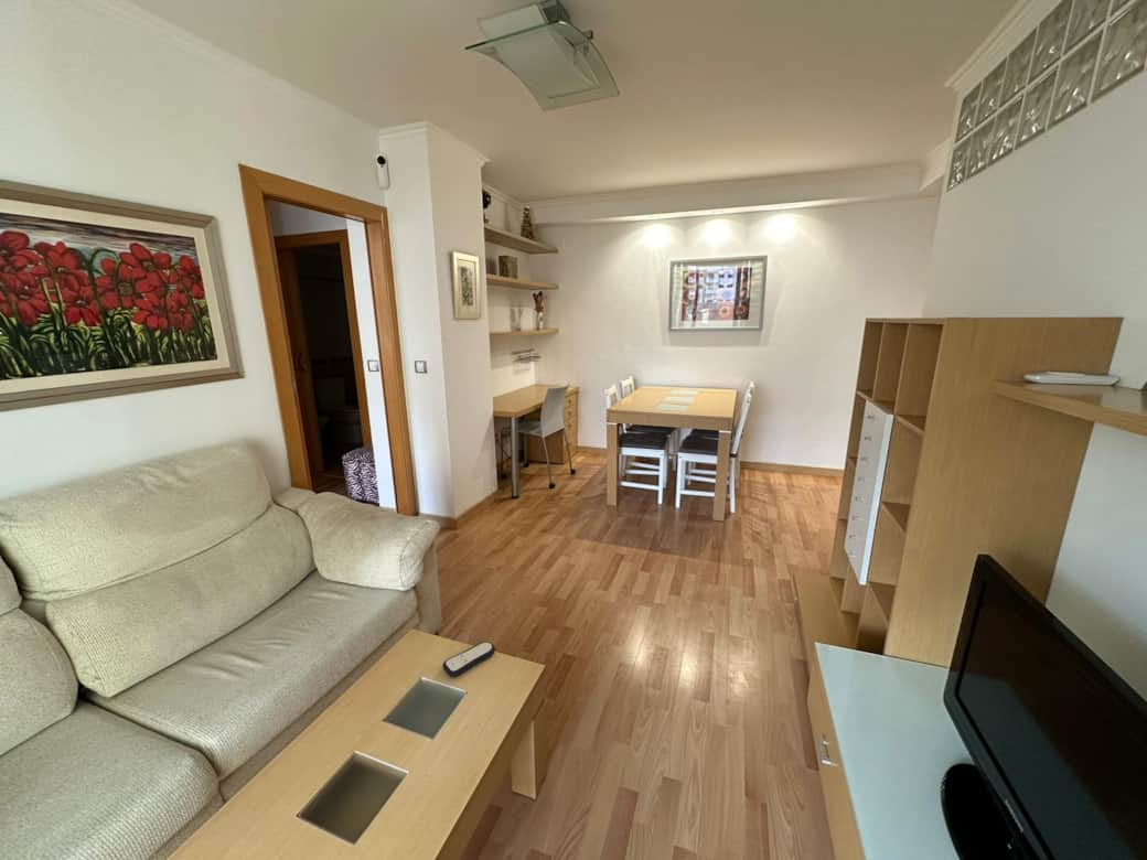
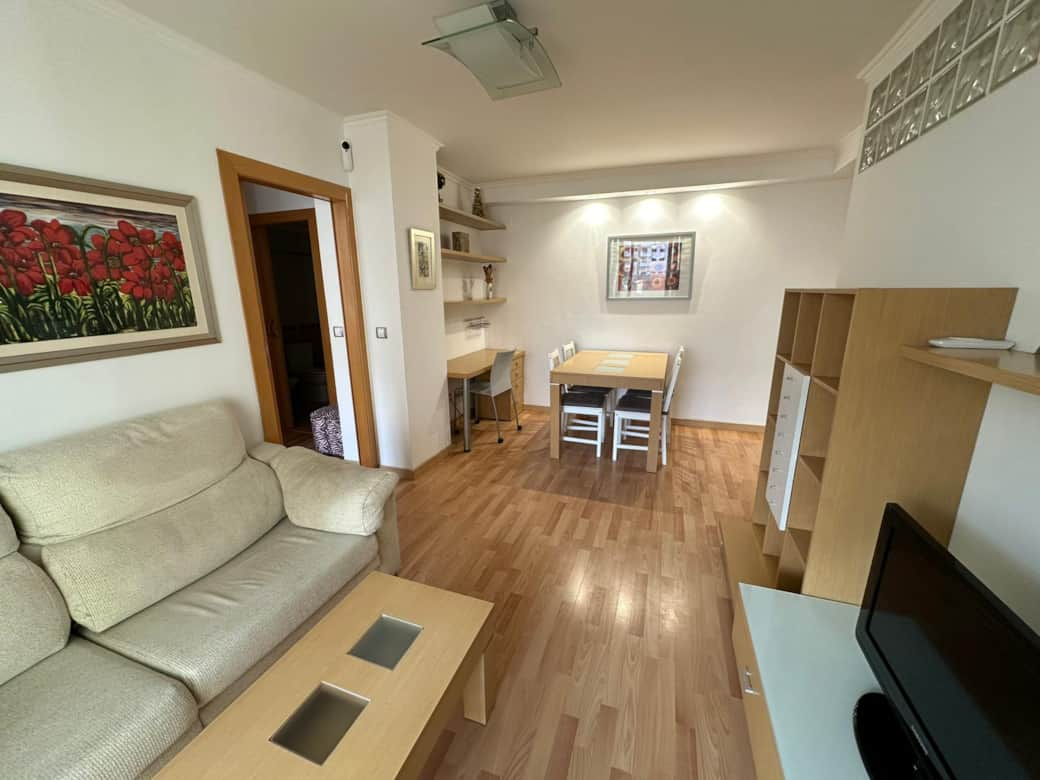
- remote control (470, 657)
